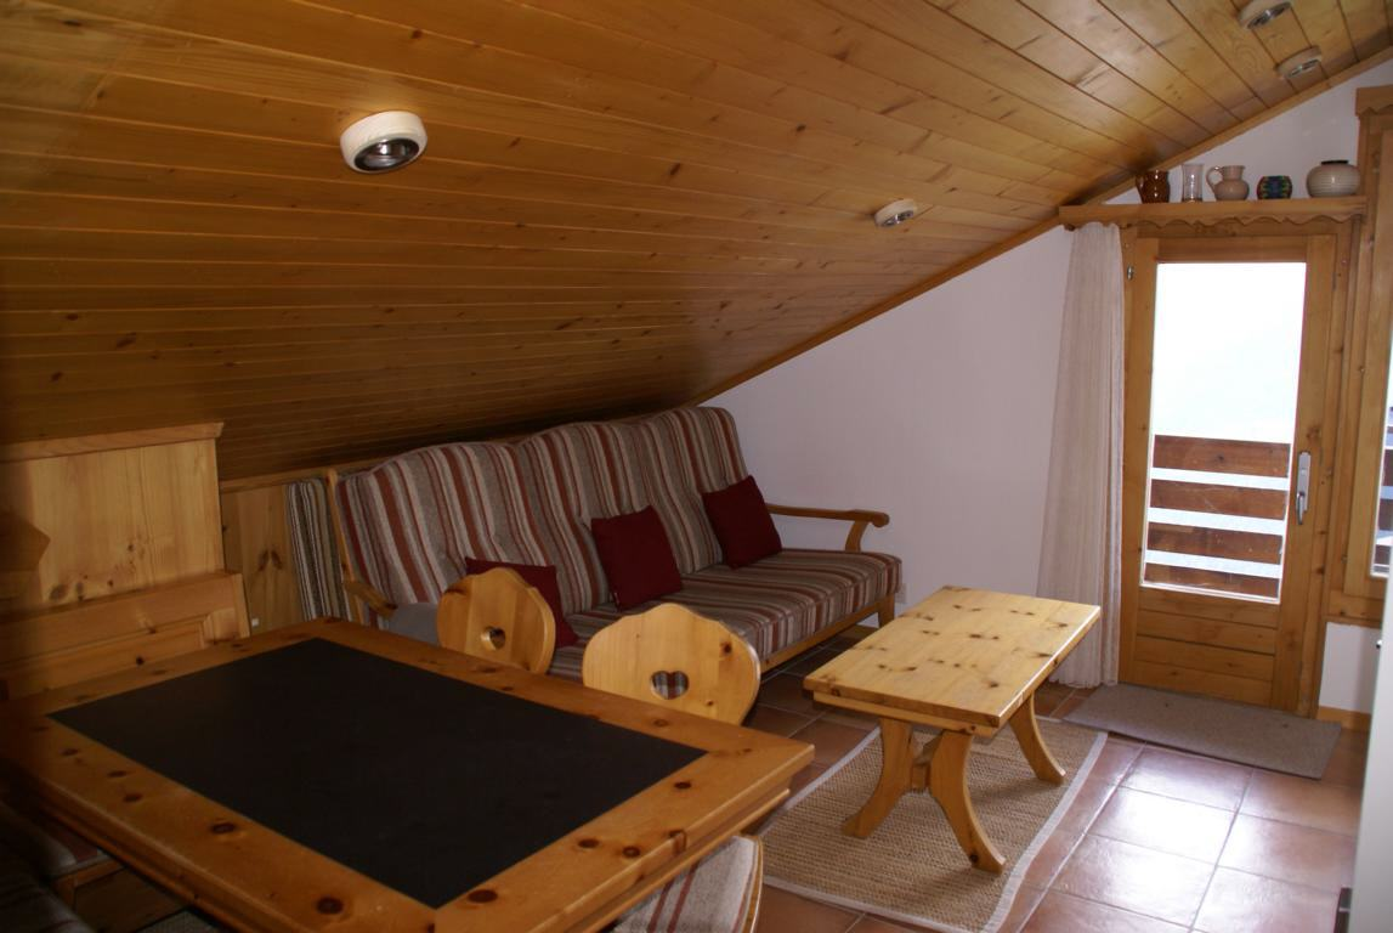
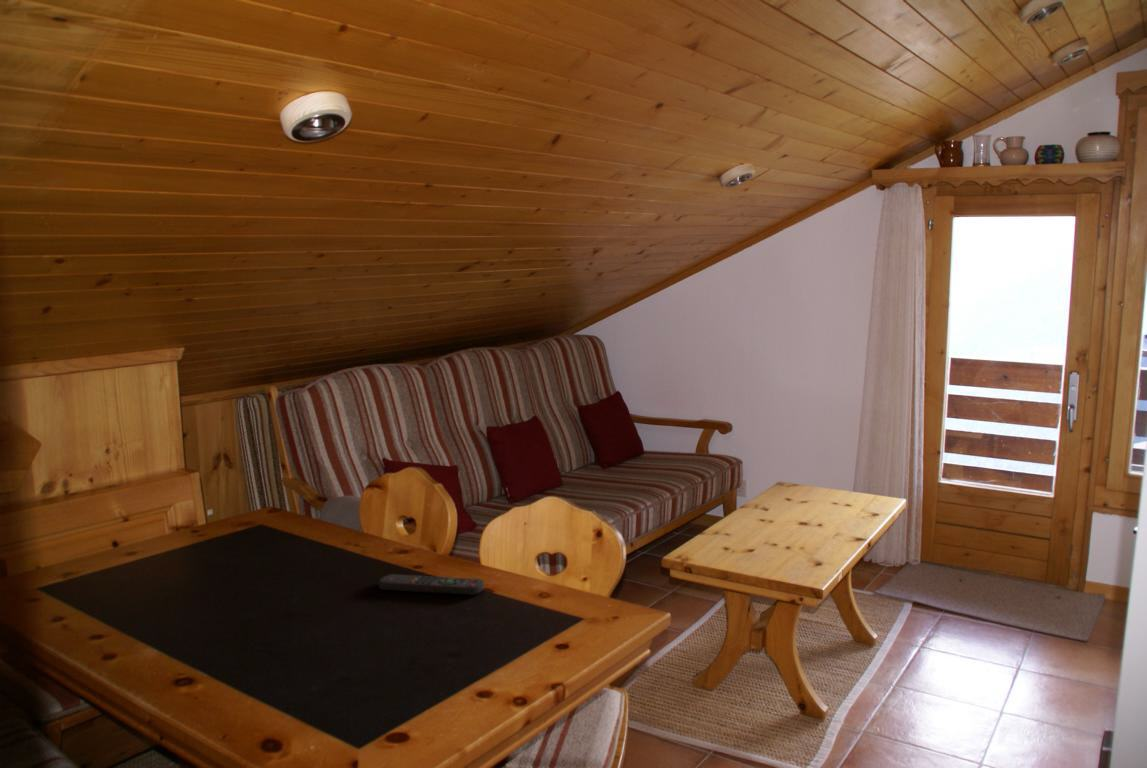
+ remote control (431, 583)
